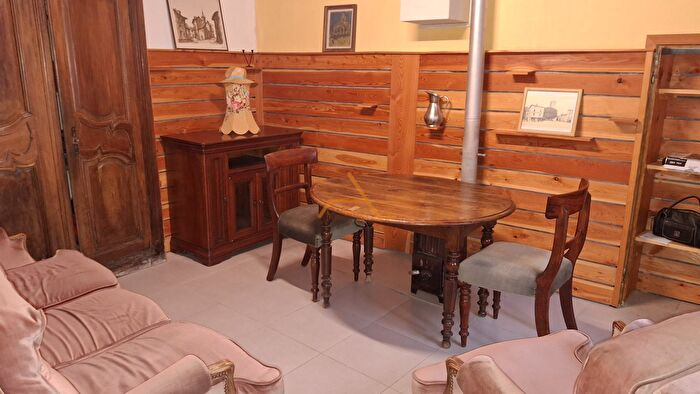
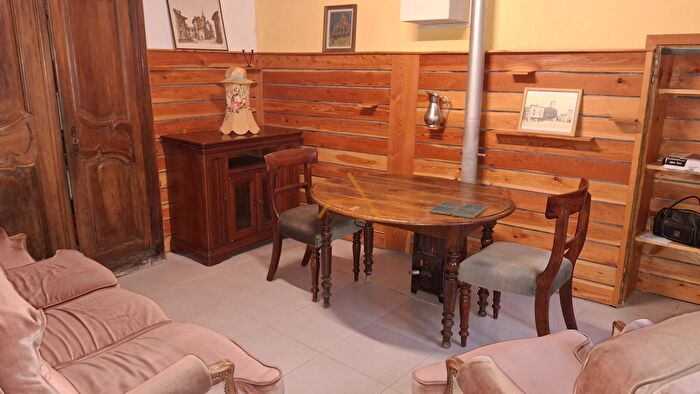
+ drink coaster (458, 209)
